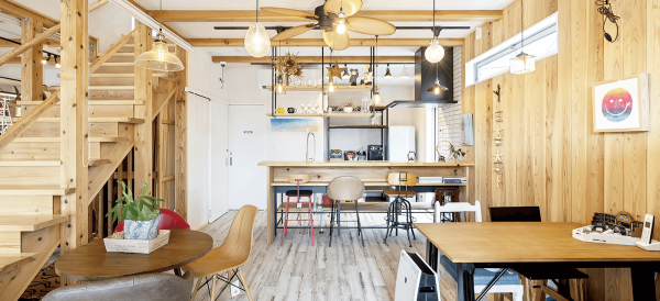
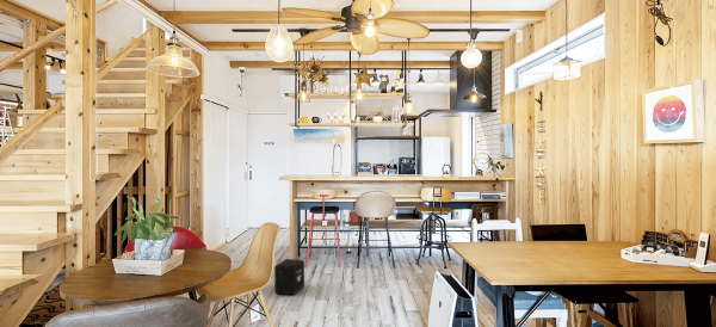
+ air purifier (290, 276)
